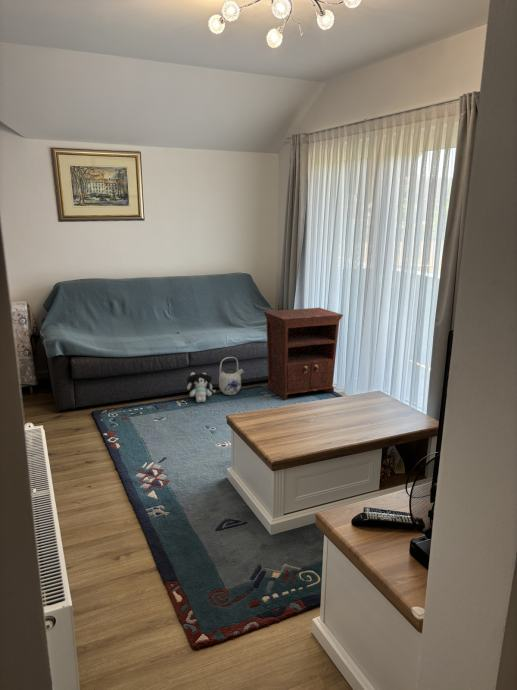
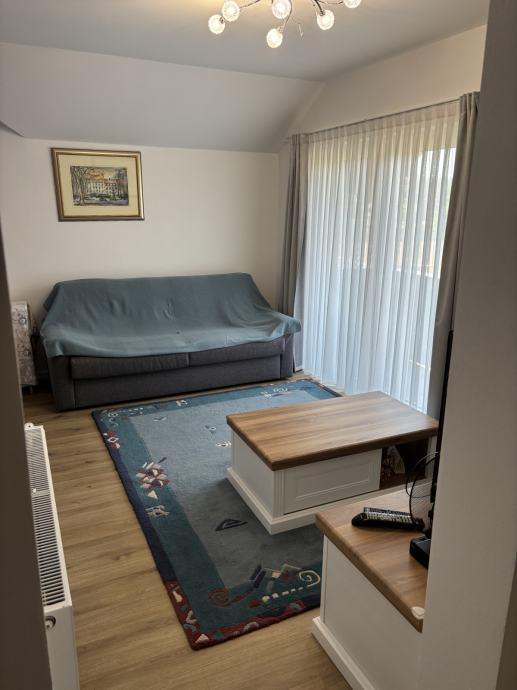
- teapot (231, 374)
- plush toy (201, 386)
- nightstand (301, 352)
